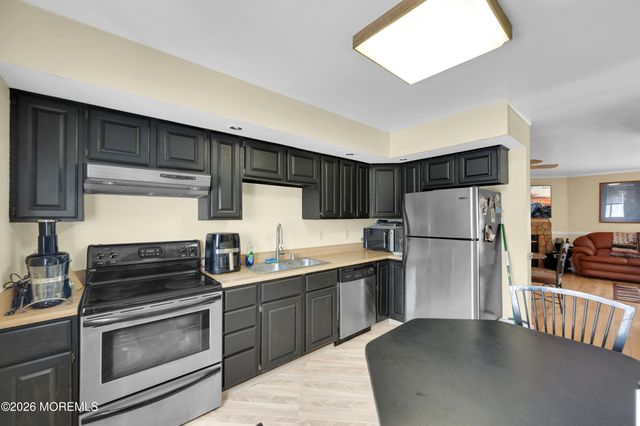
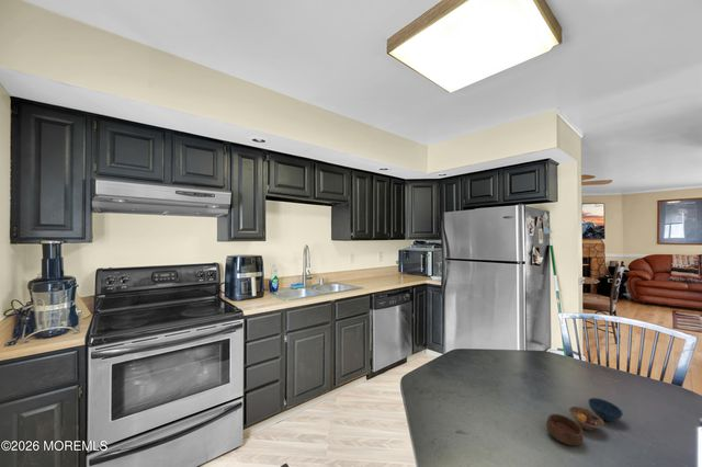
+ bowl (585, 418)
